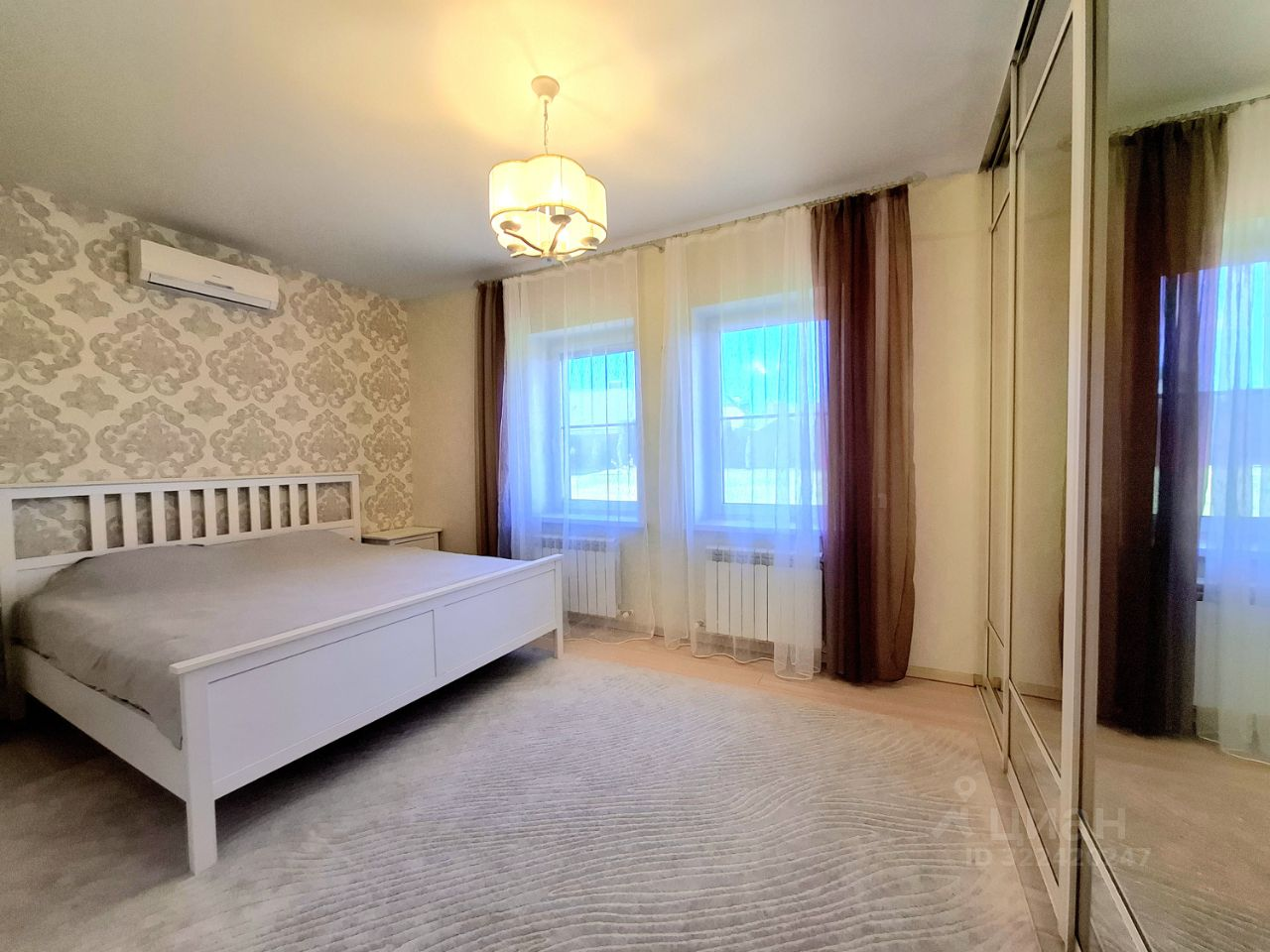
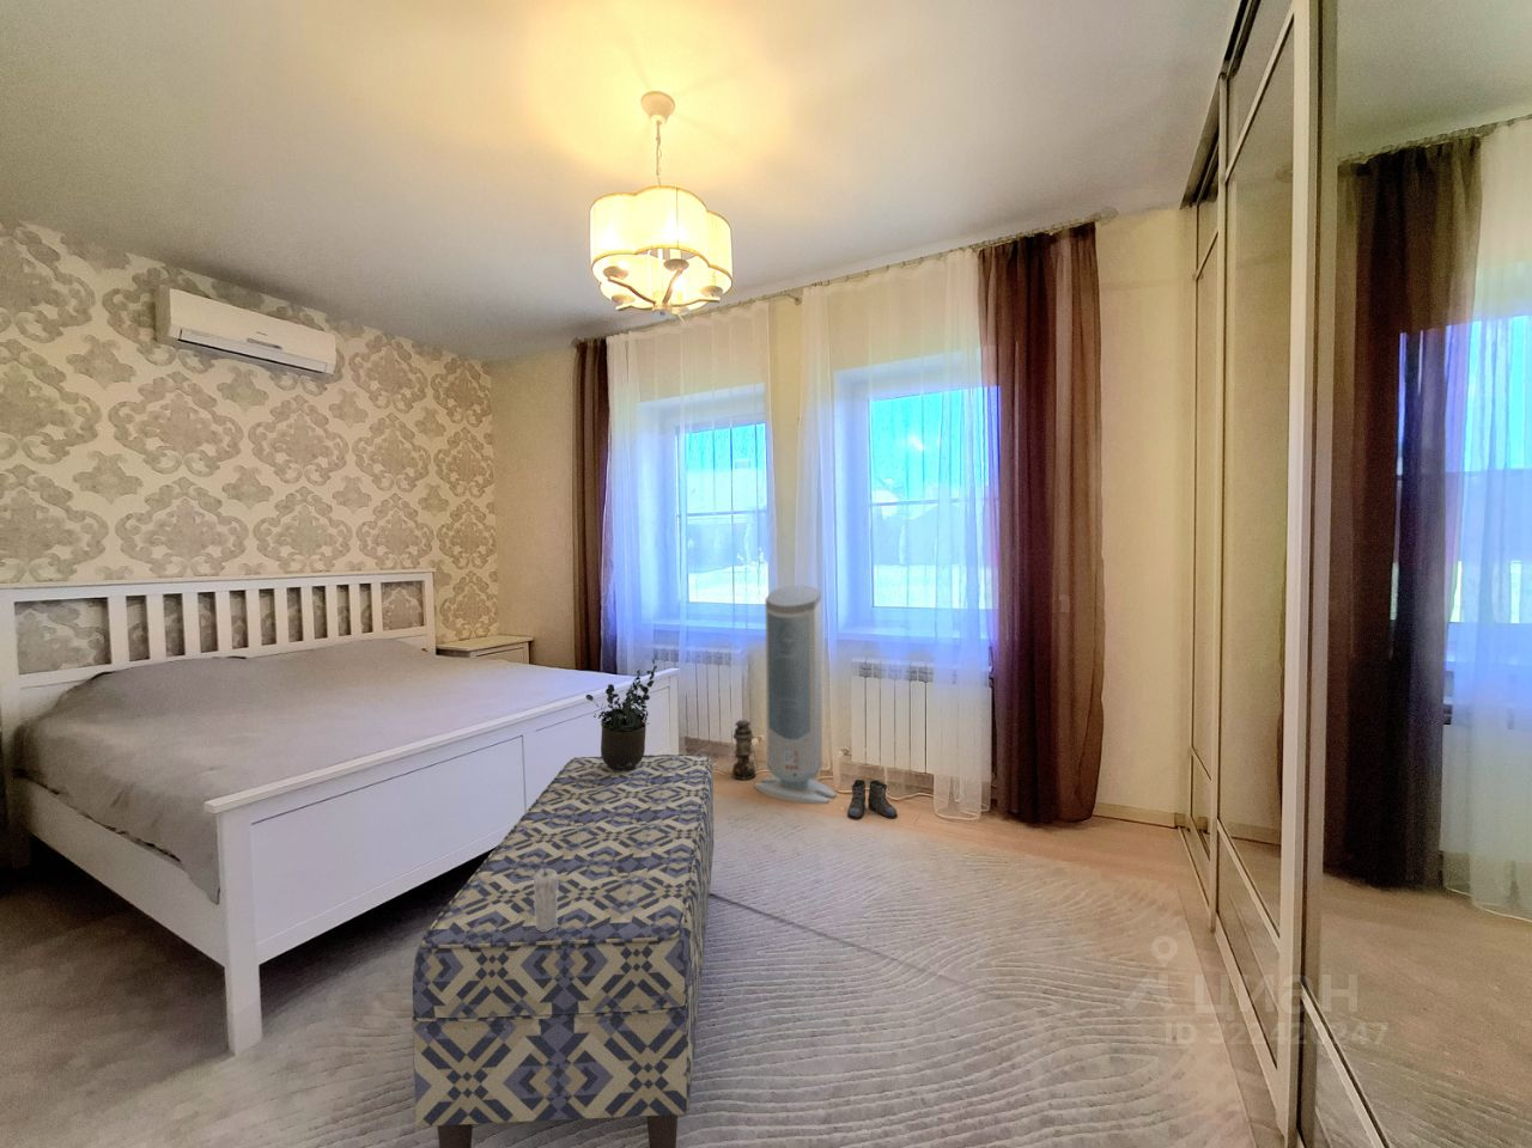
+ boots (867, 797)
+ candle (545, 892)
+ bench (612, 909)
+ potted plant (628, 711)
+ lantern (743, 748)
+ air purifier (794, 689)
